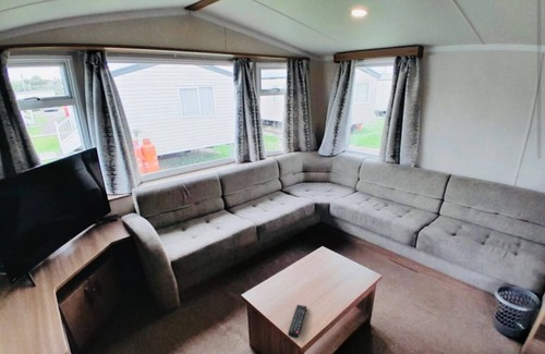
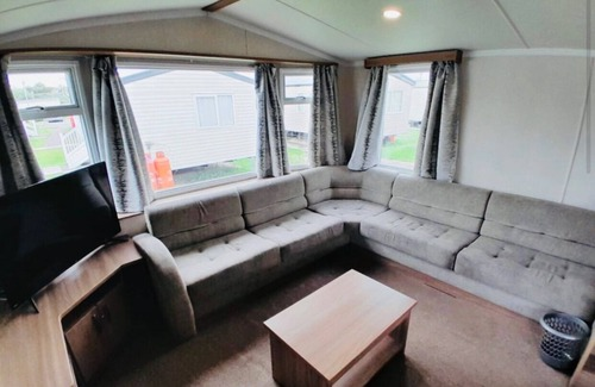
- remote control (298, 319)
